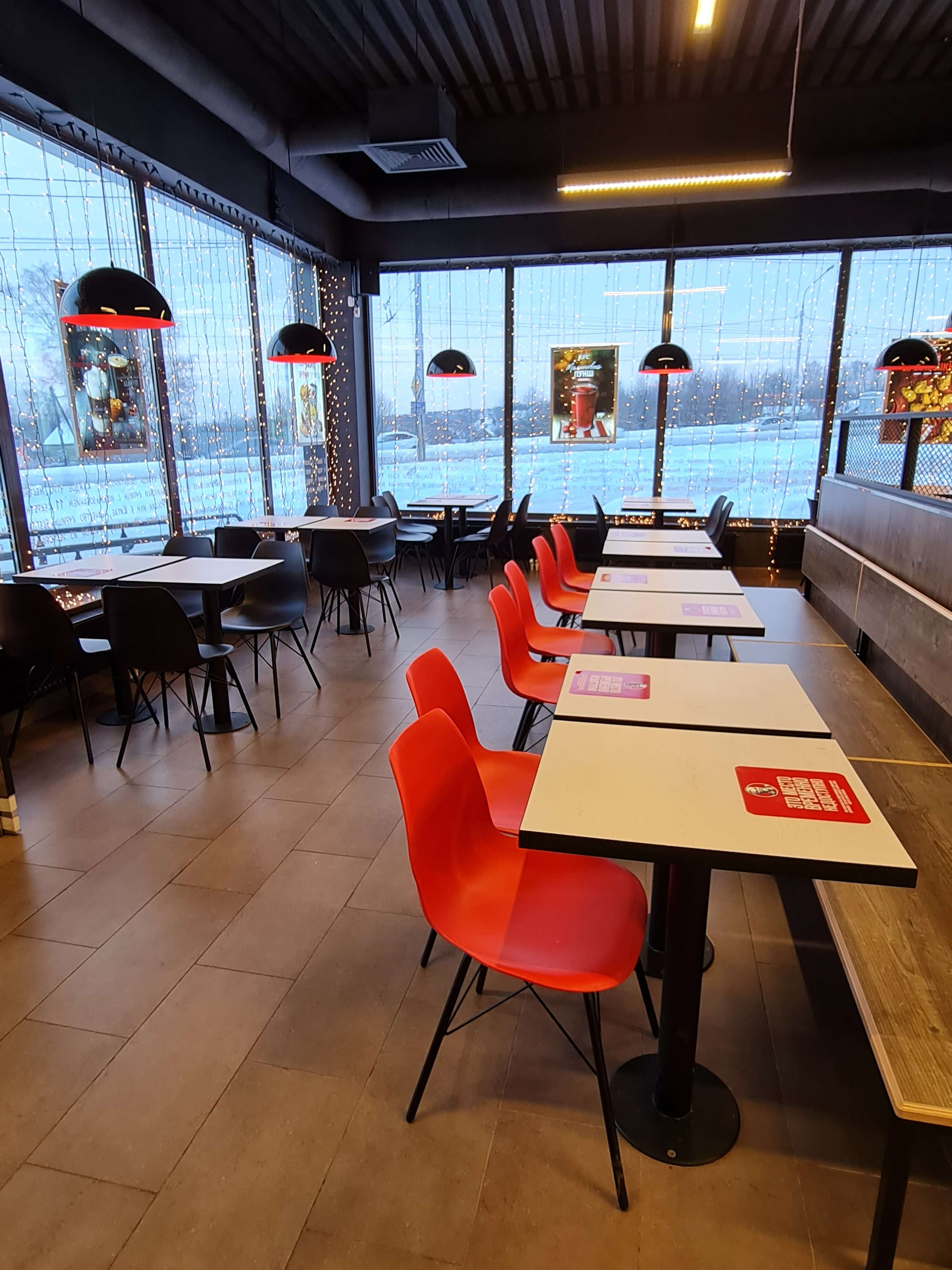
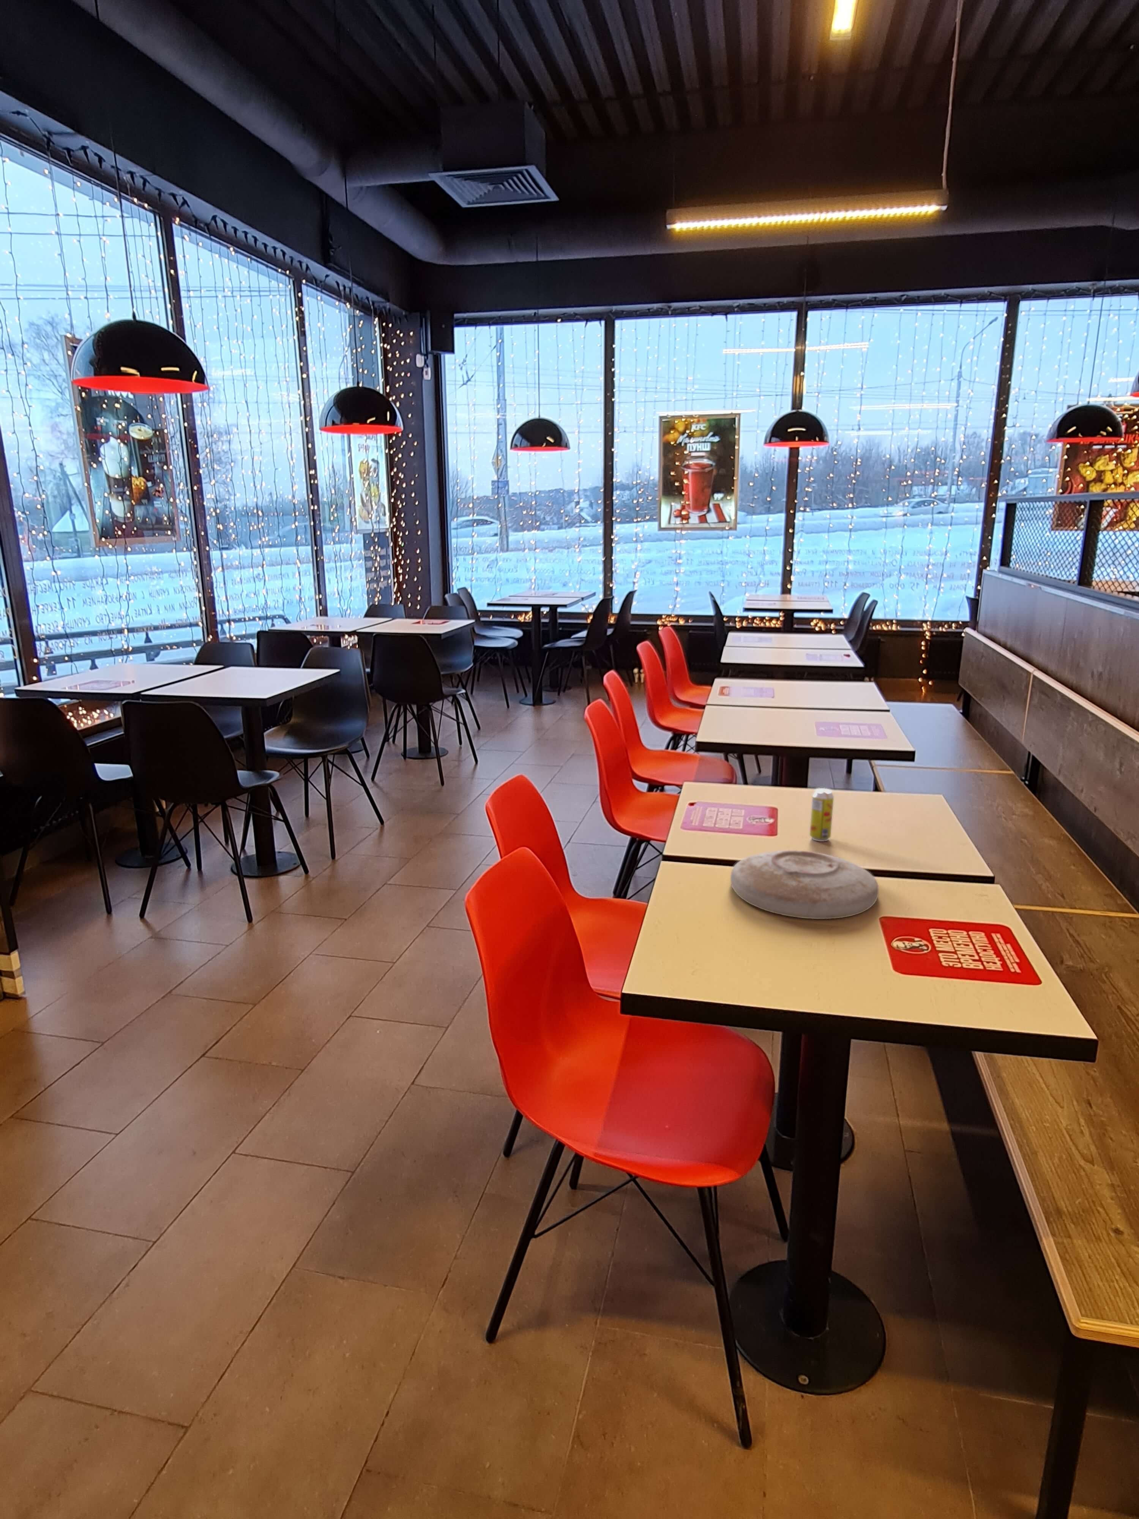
+ beverage can (822, 813)
+ plate (804, 876)
